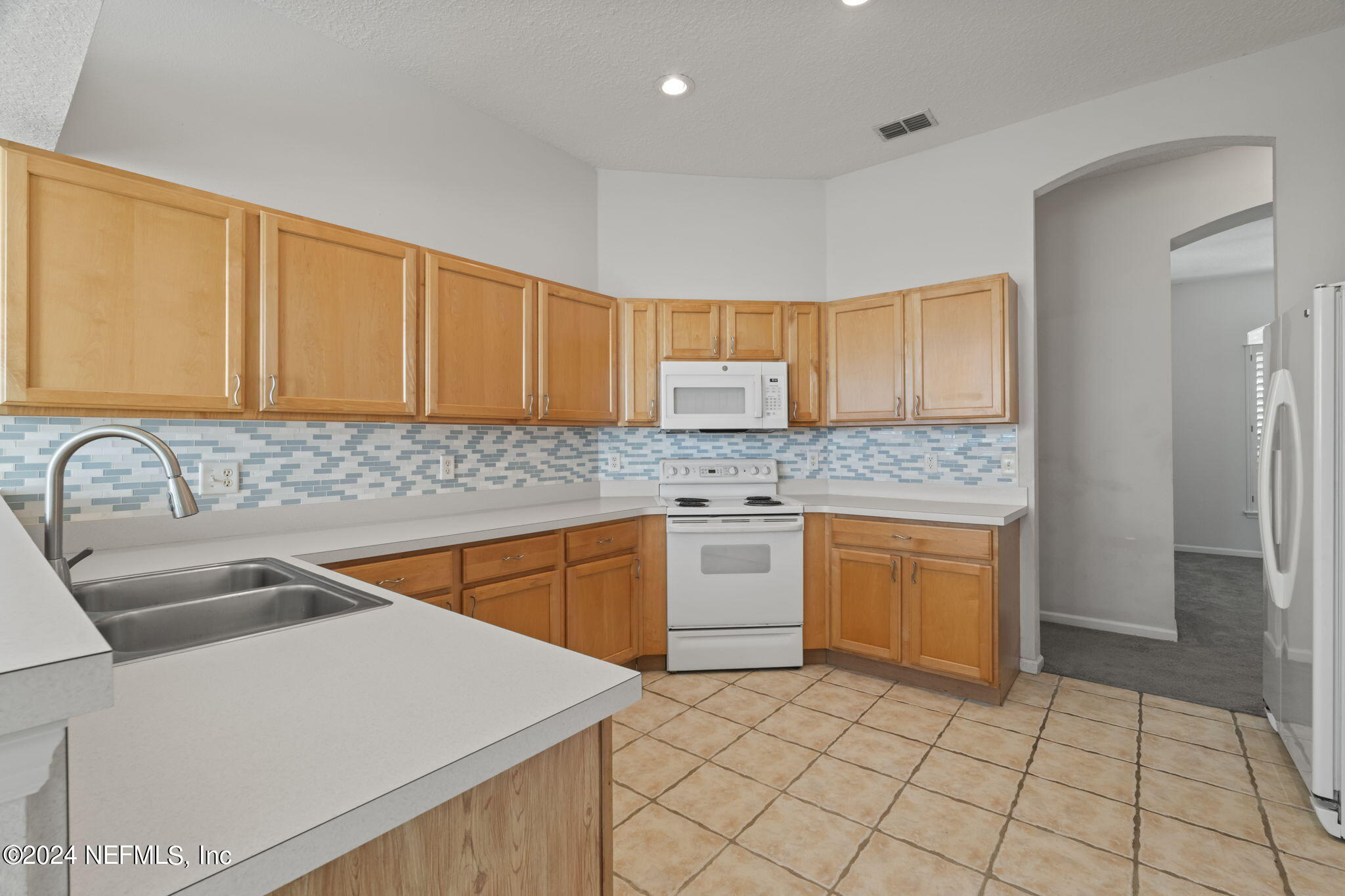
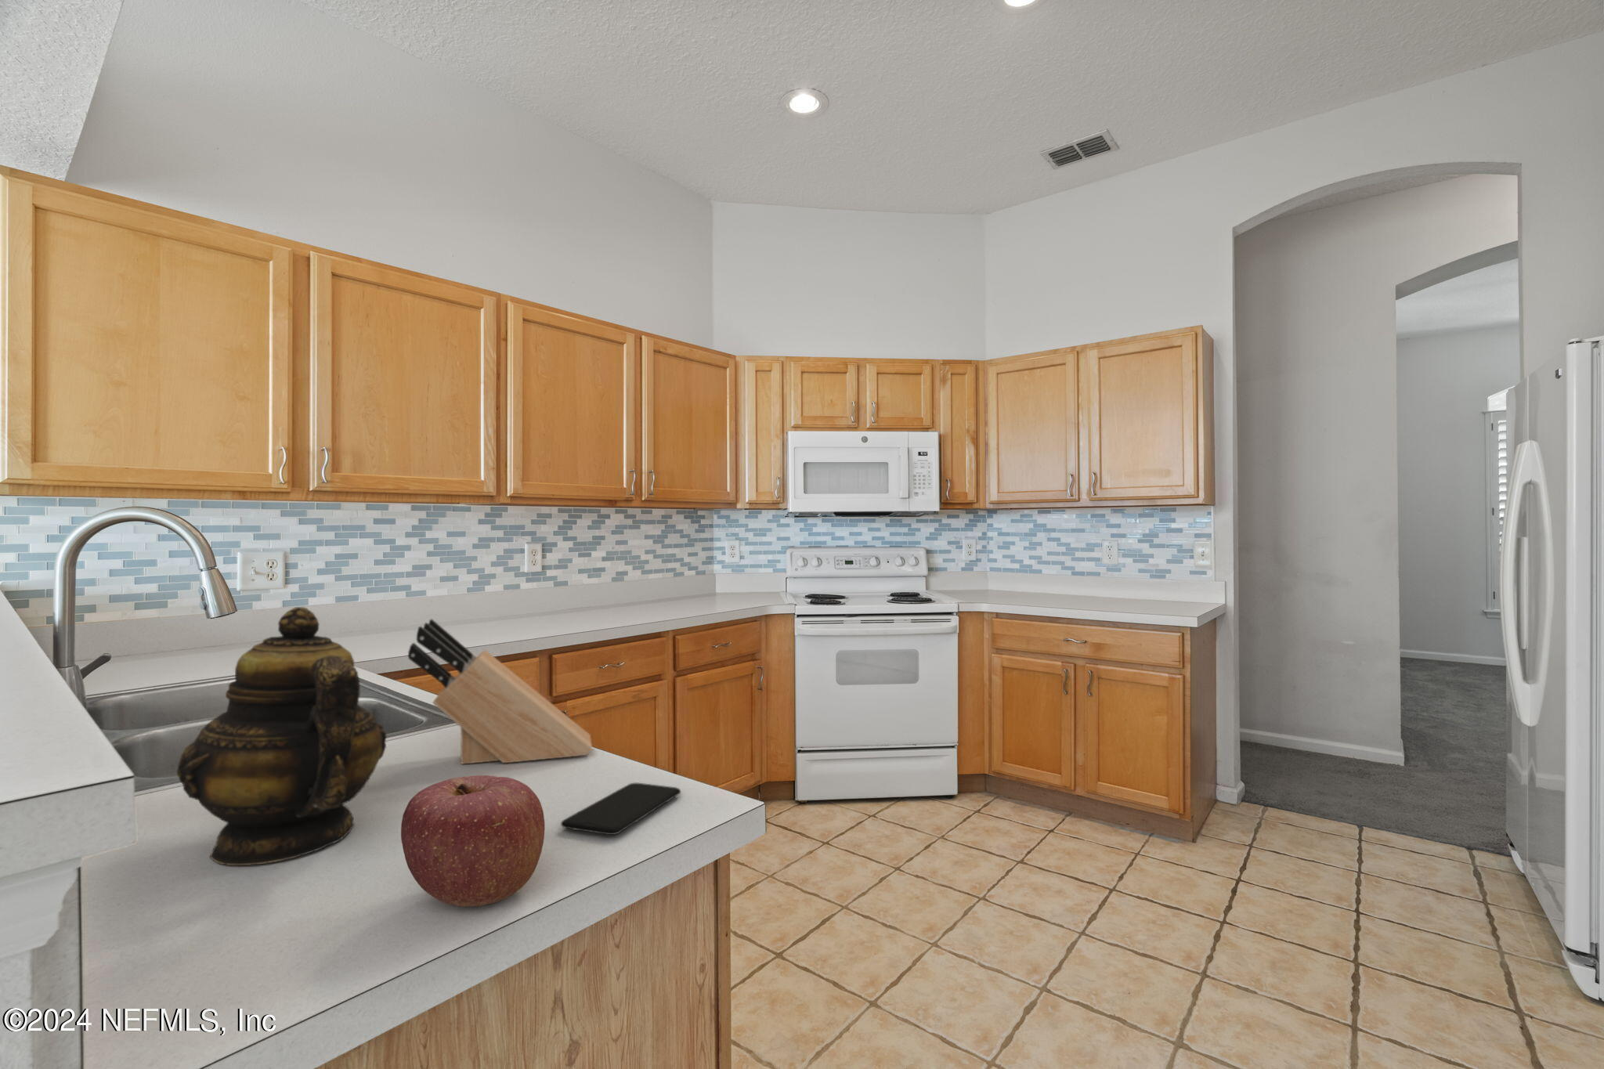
+ knife block (503, 687)
+ apple (476, 840)
+ smartphone (624, 807)
+ teapot (291, 723)
